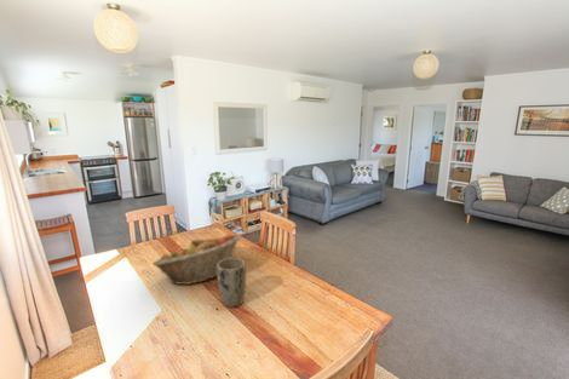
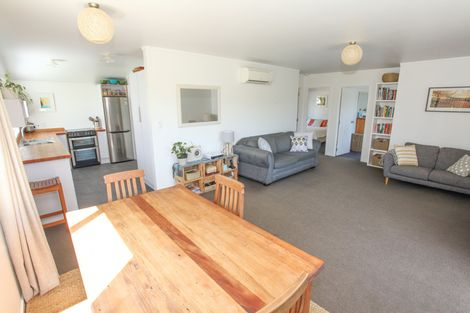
- fruit basket (200, 254)
- plant pot (231, 282)
